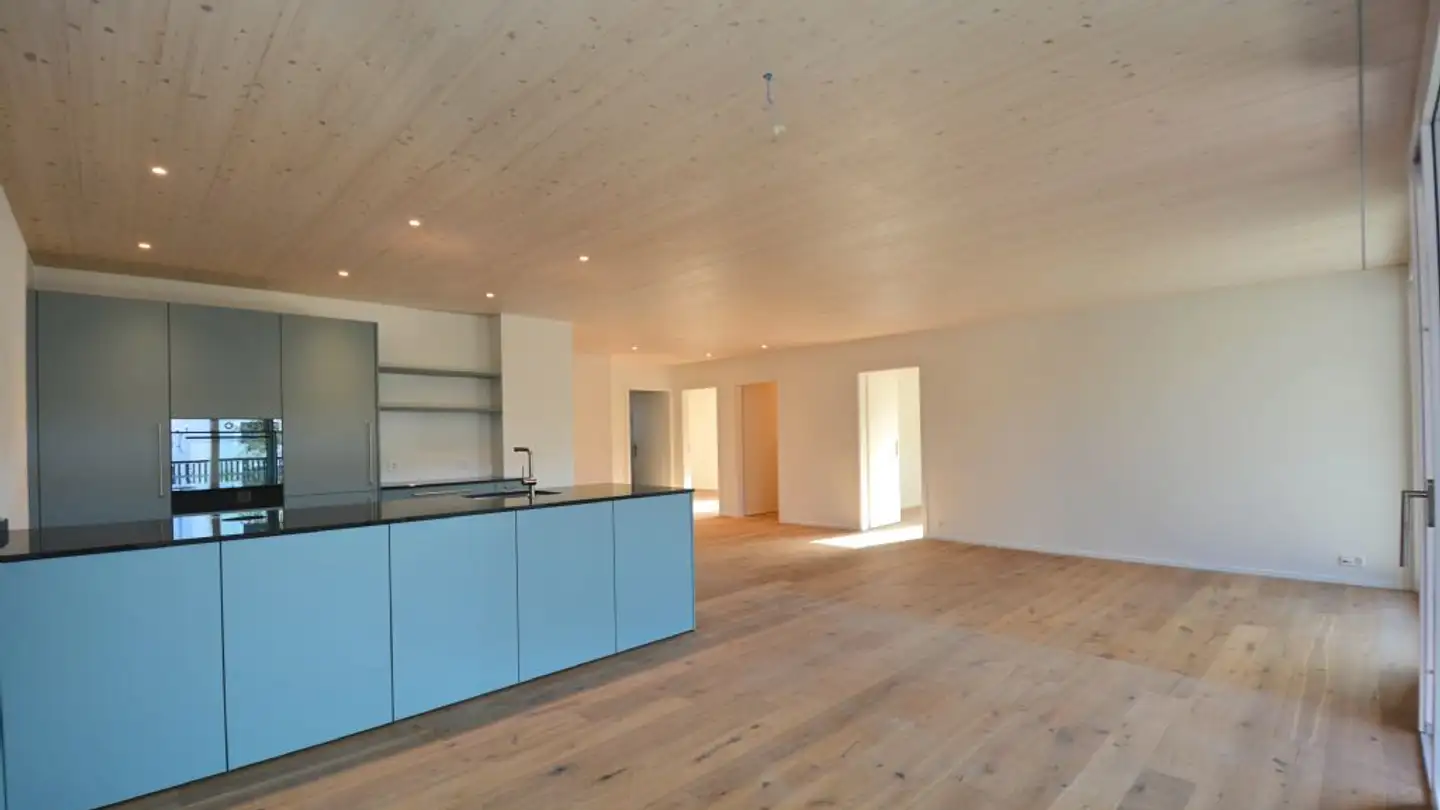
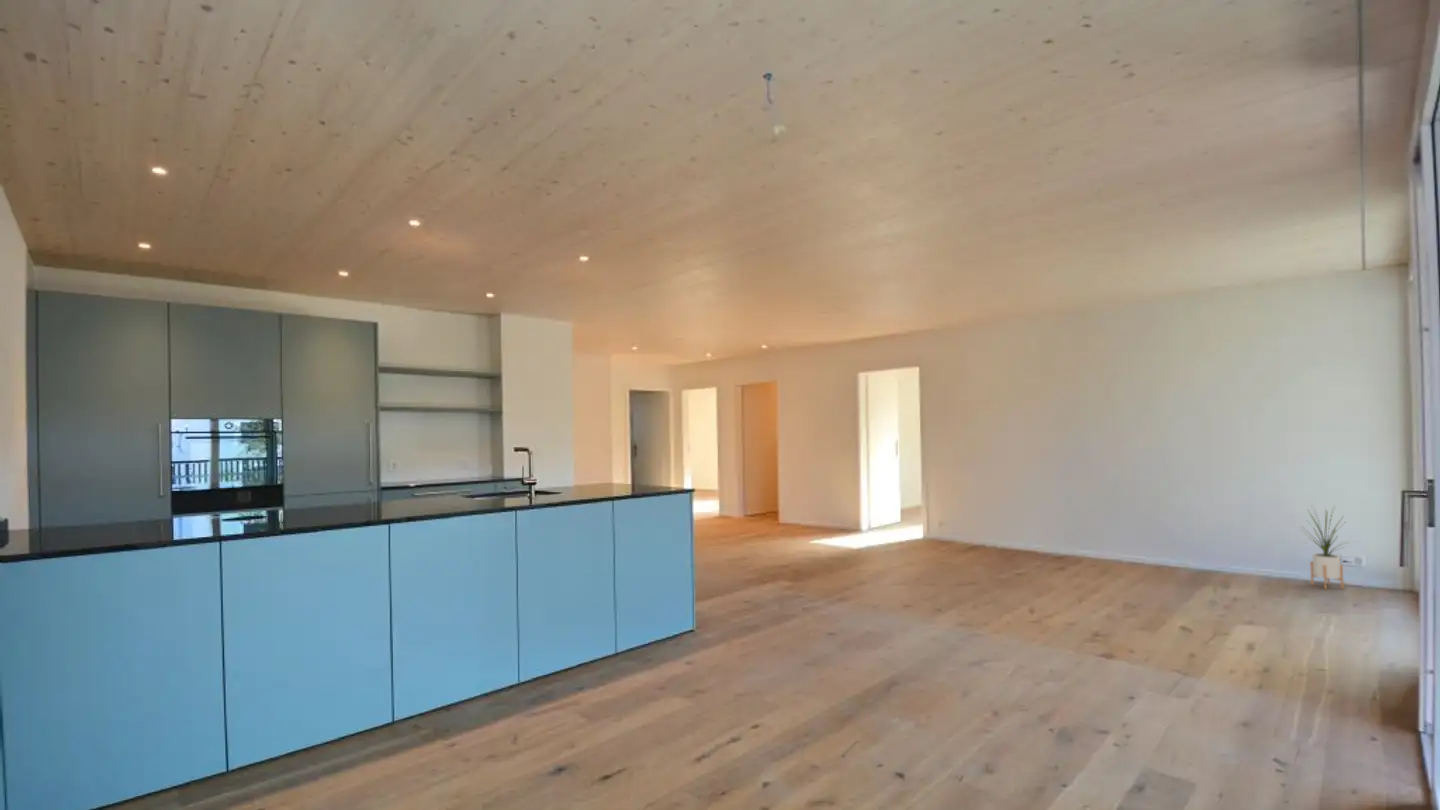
+ house plant (1326, 545)
